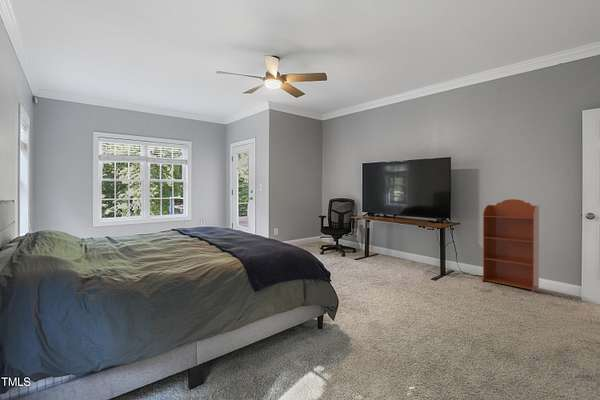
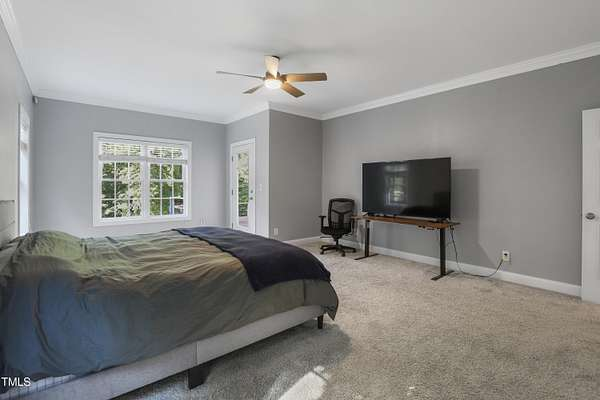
- bookcase (509, 241)
